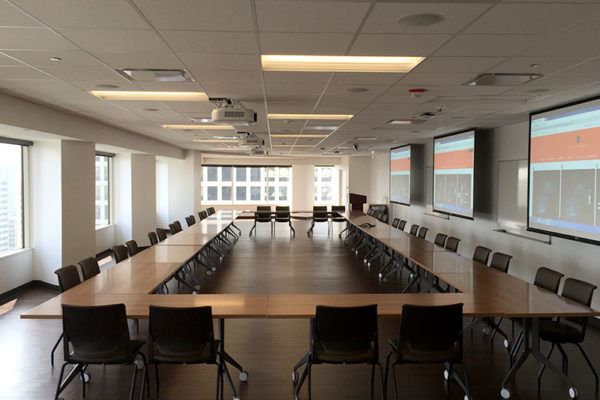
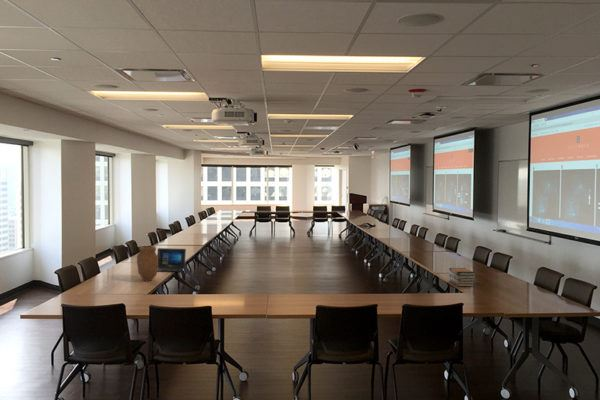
+ water jug (147, 263)
+ book stack (461, 276)
+ laptop (167, 259)
